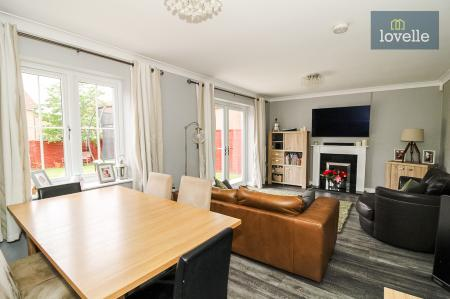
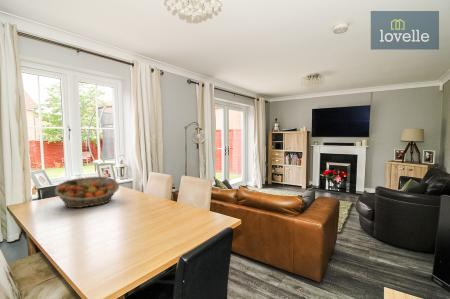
+ fruit basket (89, 191)
